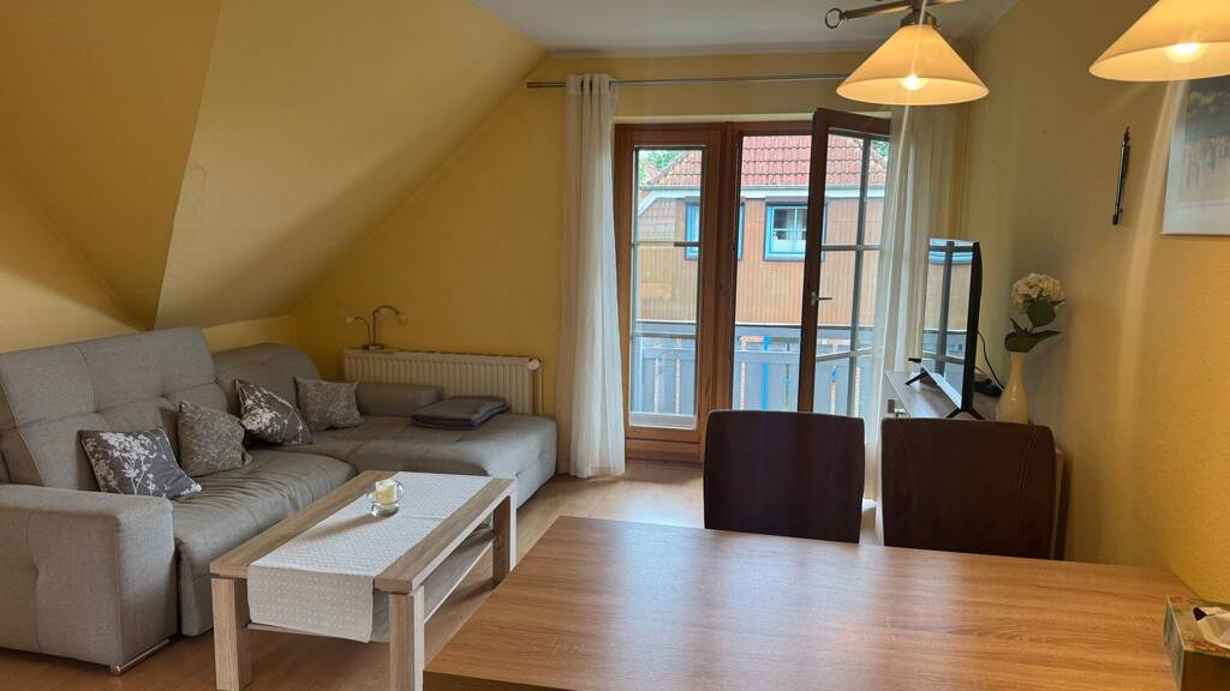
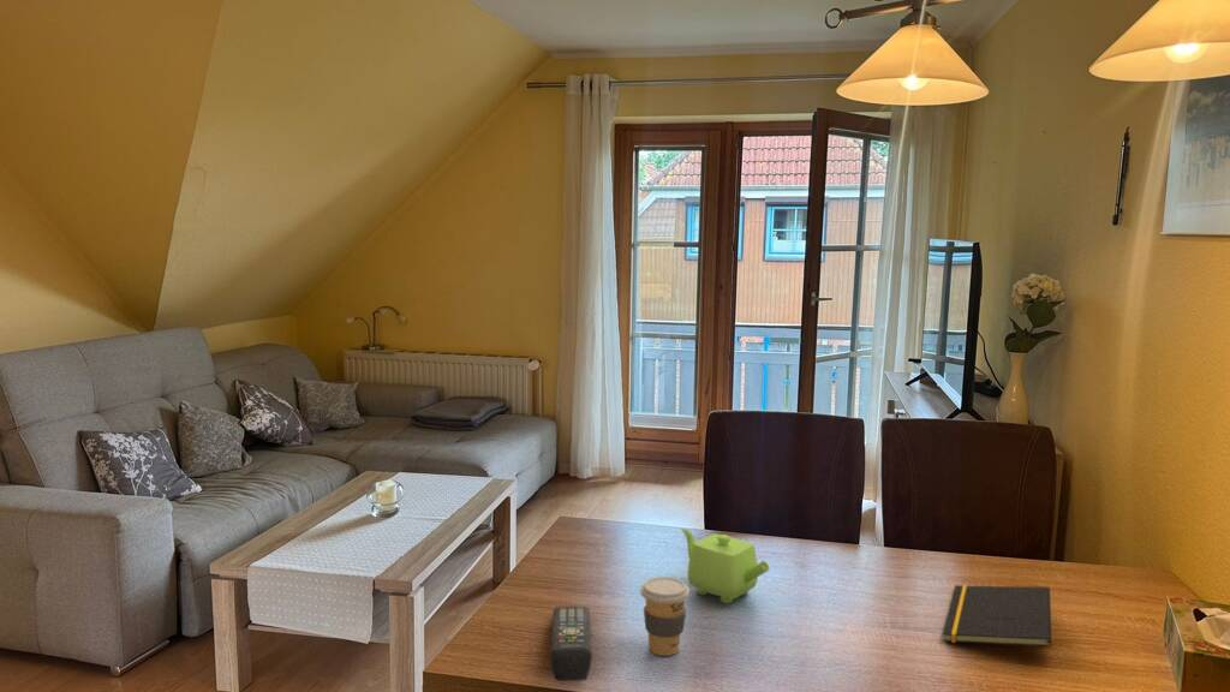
+ remote control (571, 636)
+ notepad (998, 613)
+ teapot (722, 563)
+ coffee cup (664, 616)
